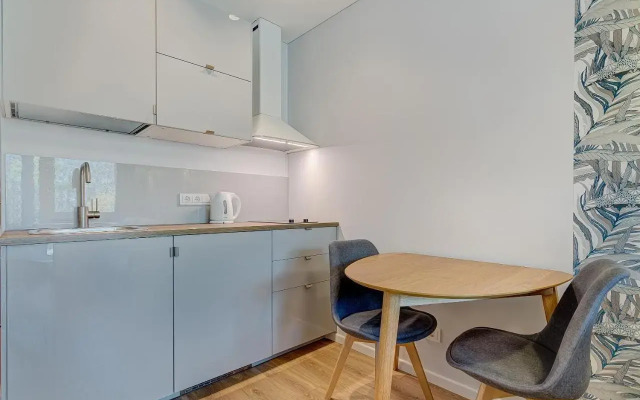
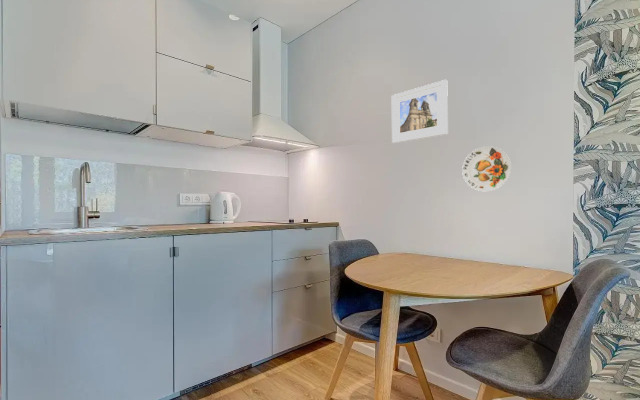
+ decorative plate (485, 168)
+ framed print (418, 113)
